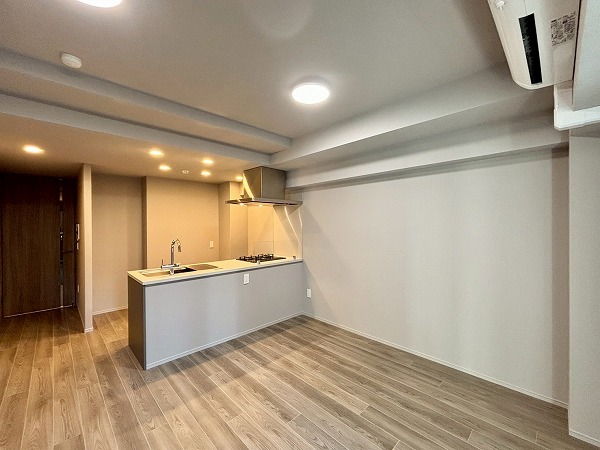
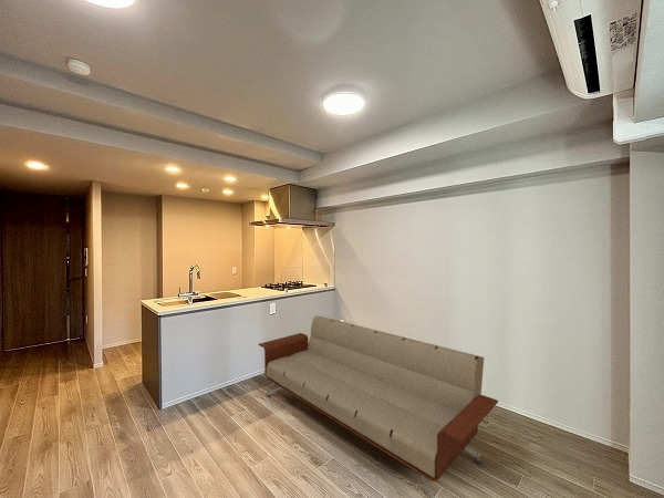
+ sofa (357, 378)
